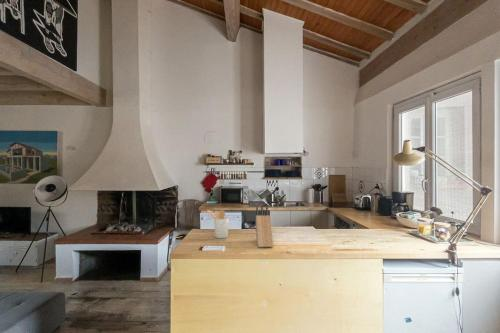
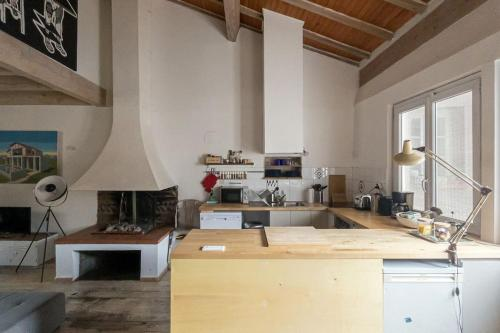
- knife block (263, 224)
- utensil holder (217, 222)
